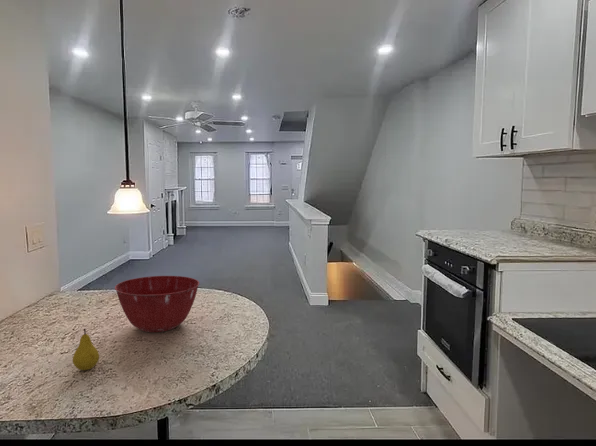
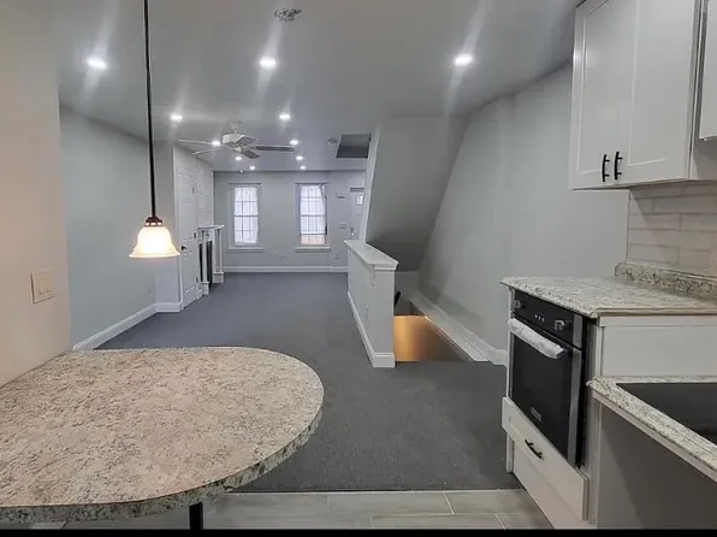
- mixing bowl (158, 304)
- fruit (85, 347)
